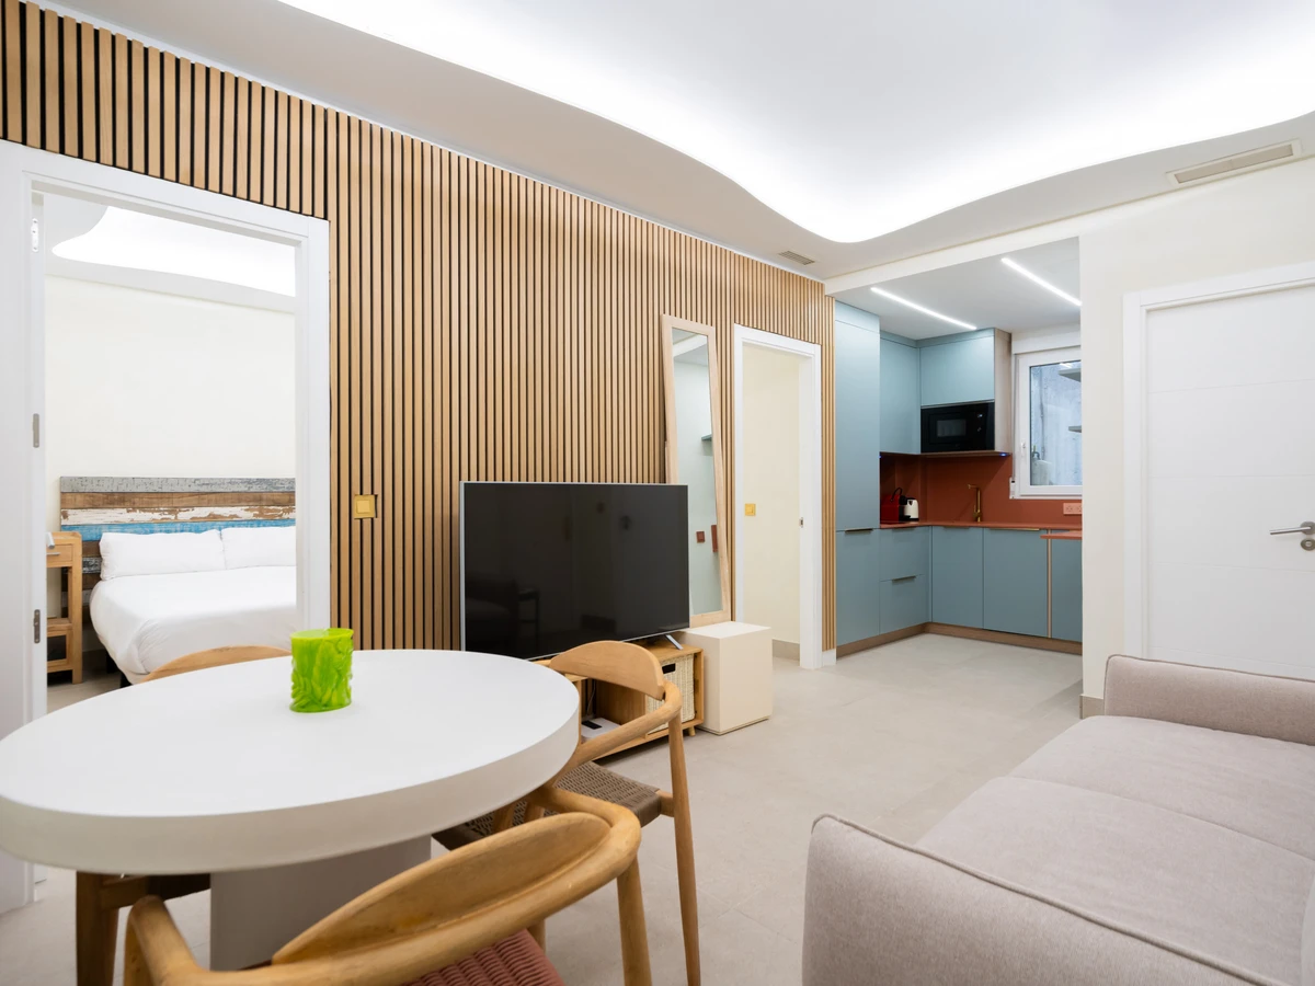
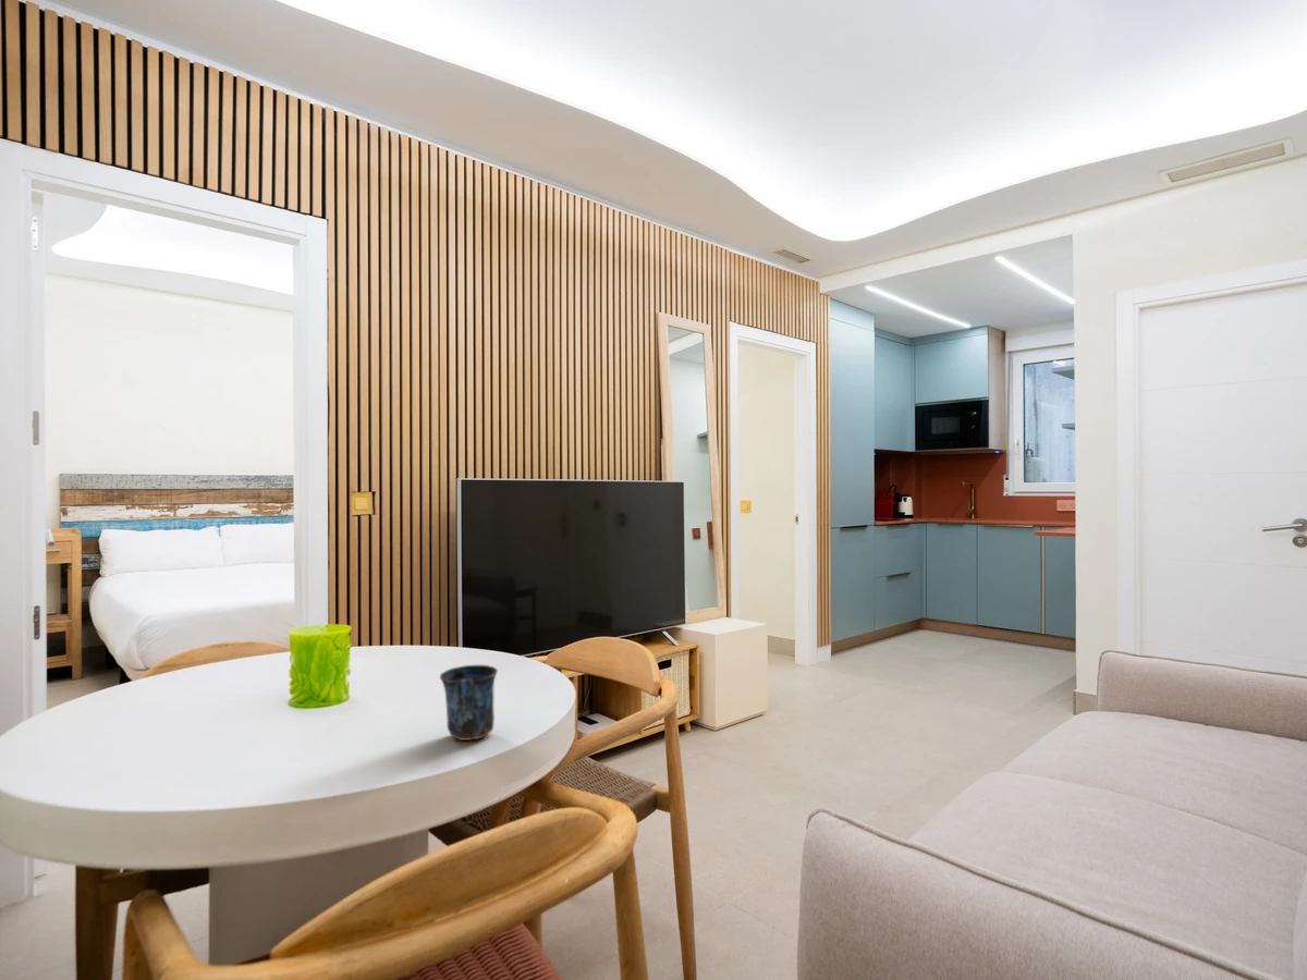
+ mug (464, 705)
